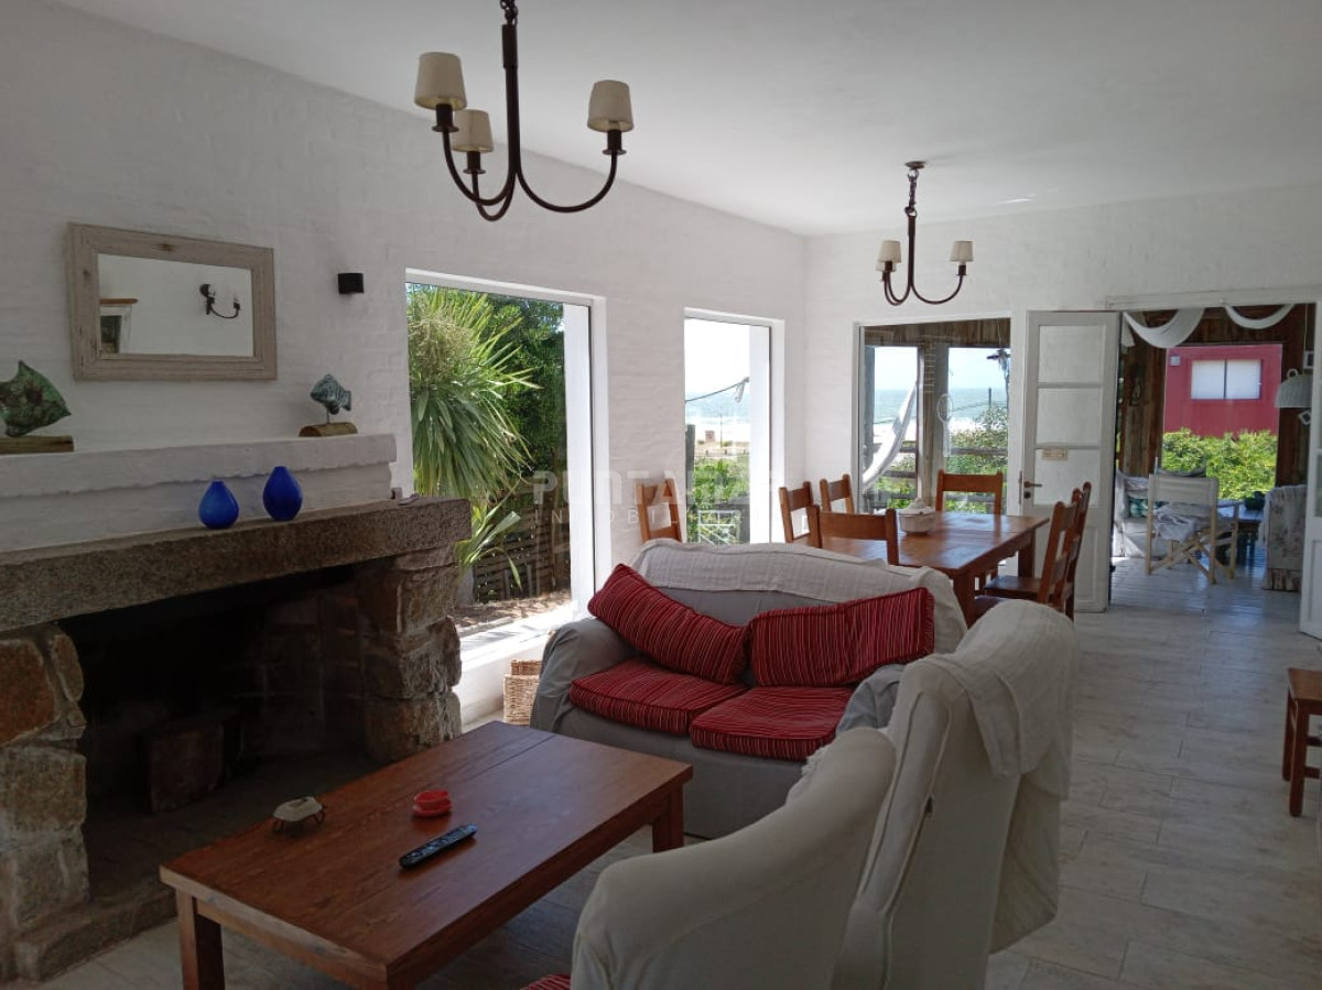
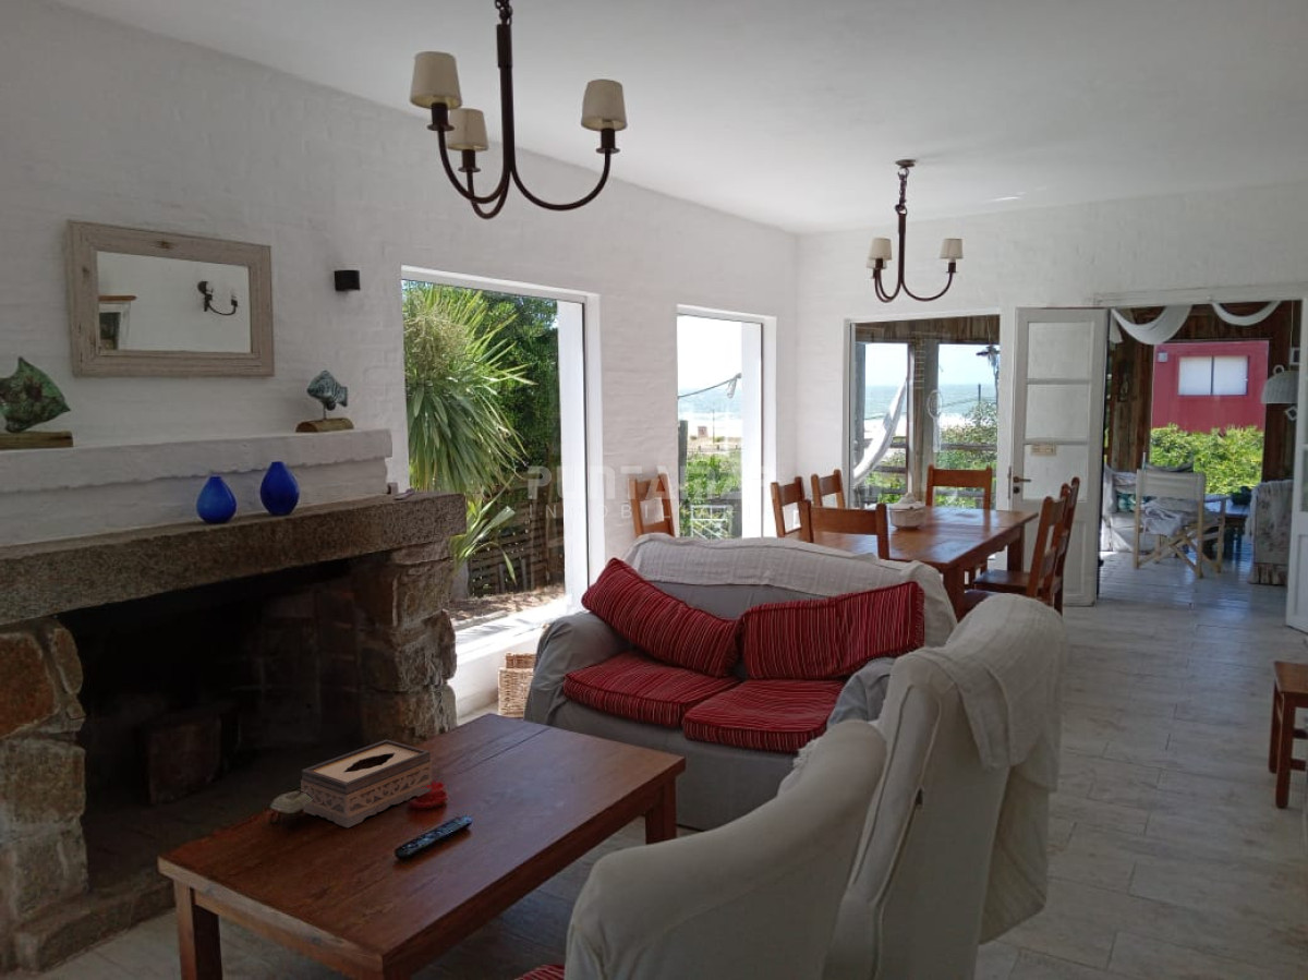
+ tissue box (367, 781)
